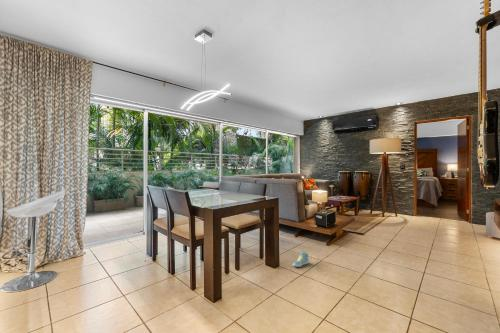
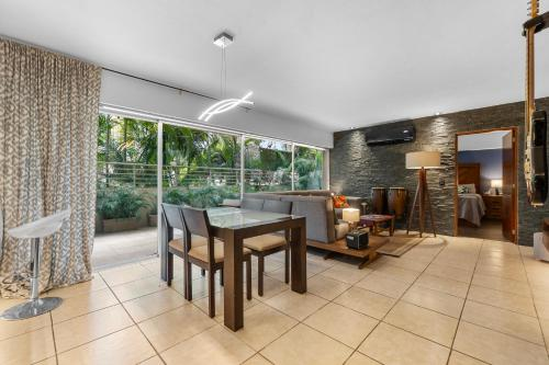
- sneaker (300, 258)
